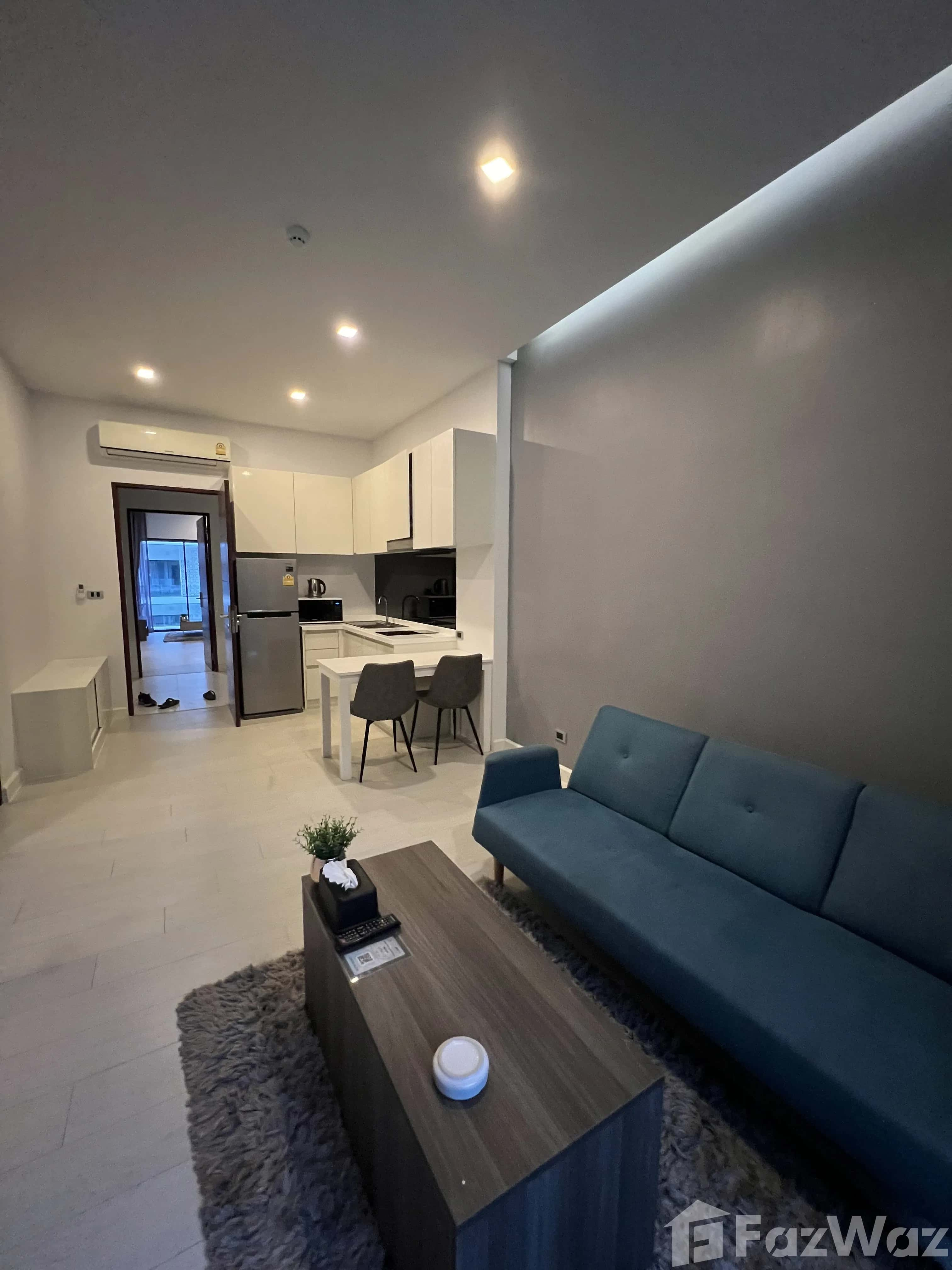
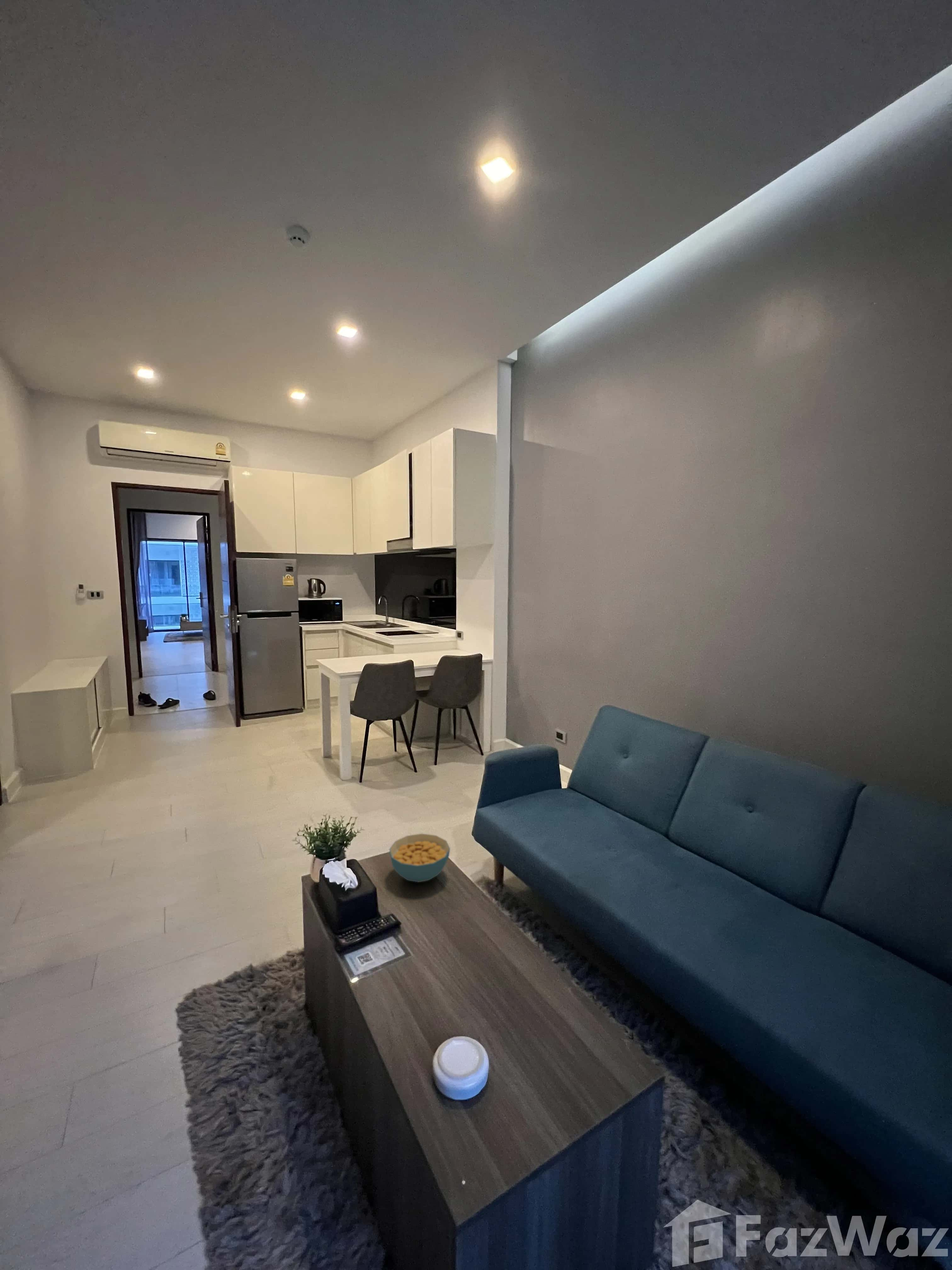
+ cereal bowl (420, 862)
